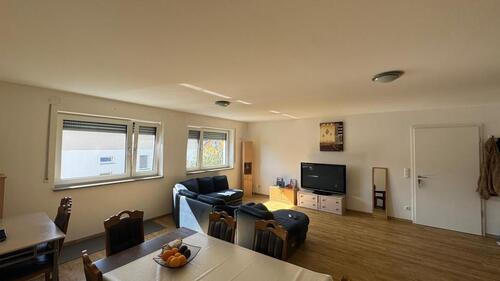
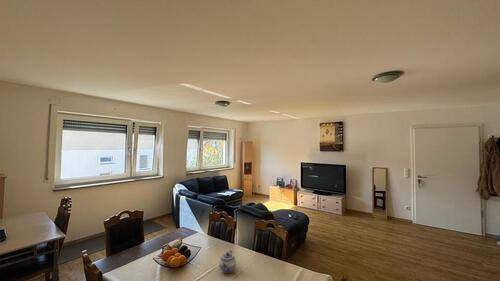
+ teapot (227, 261)
